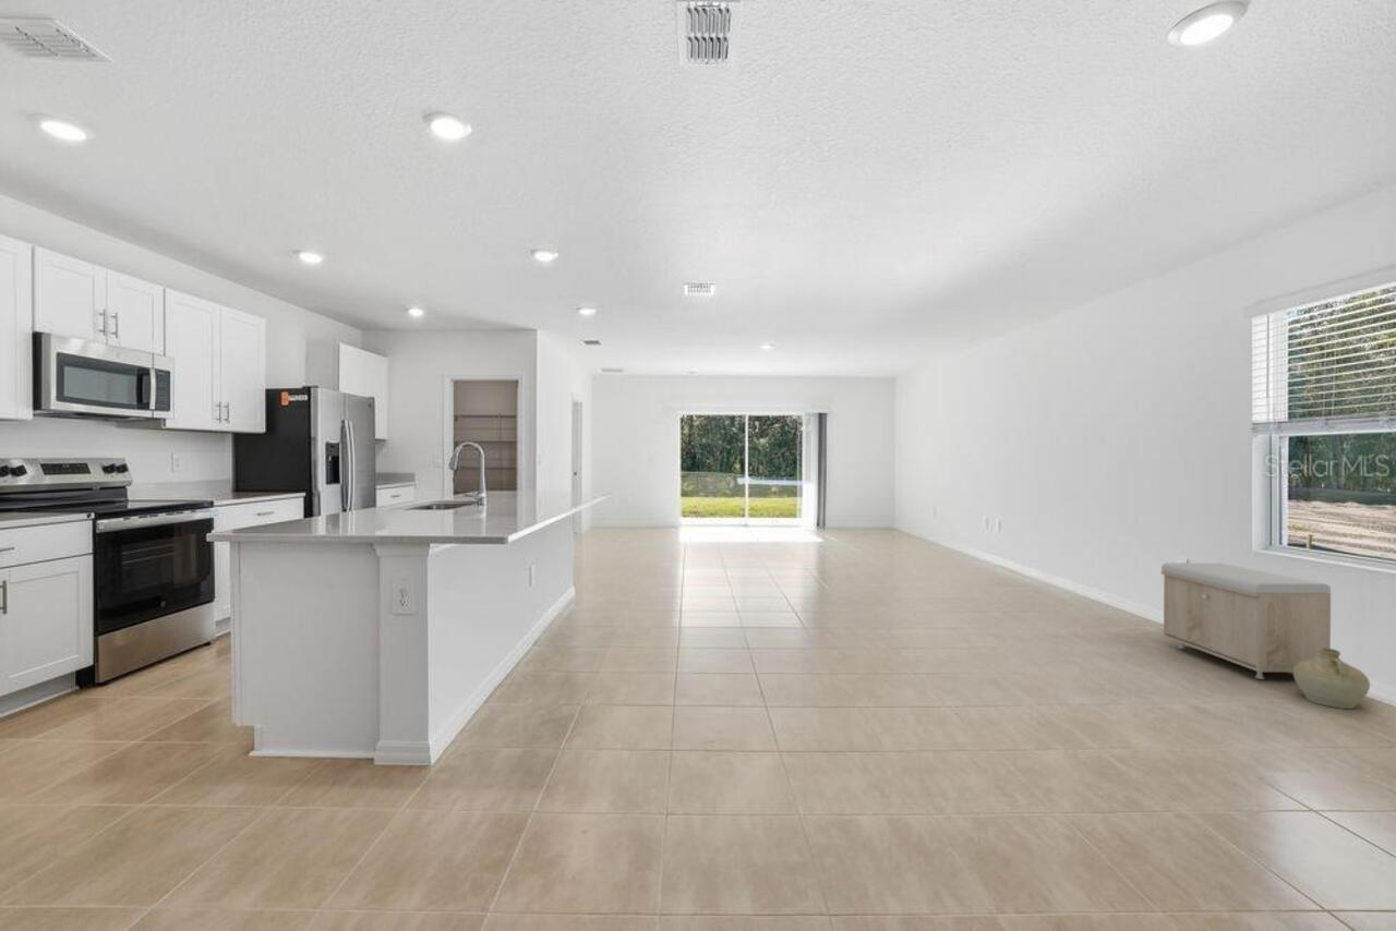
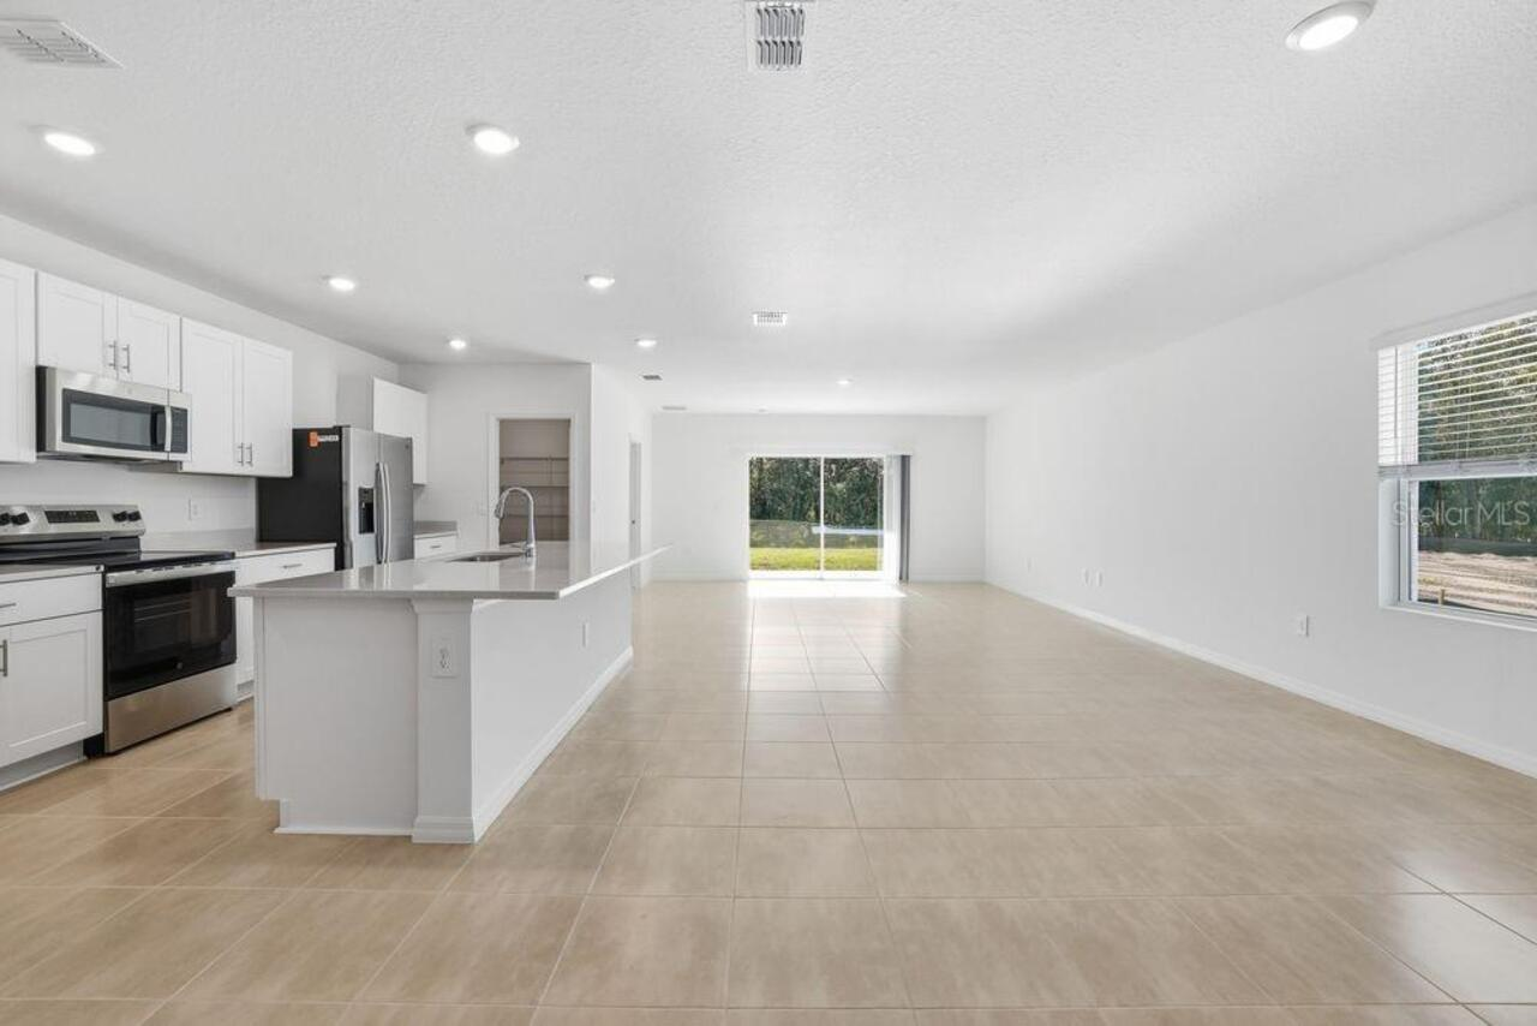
- ceramic jug (1329, 676)
- storage bench (1237, 617)
